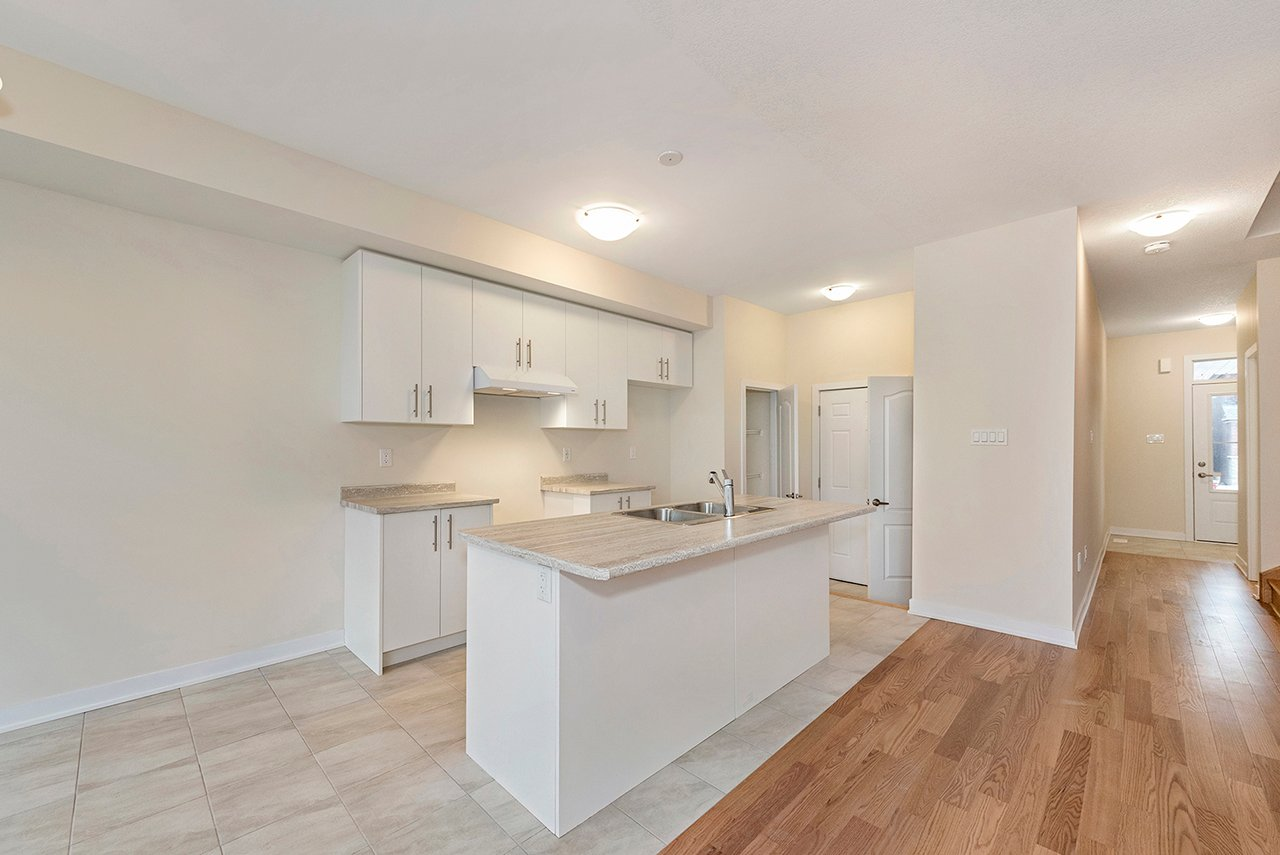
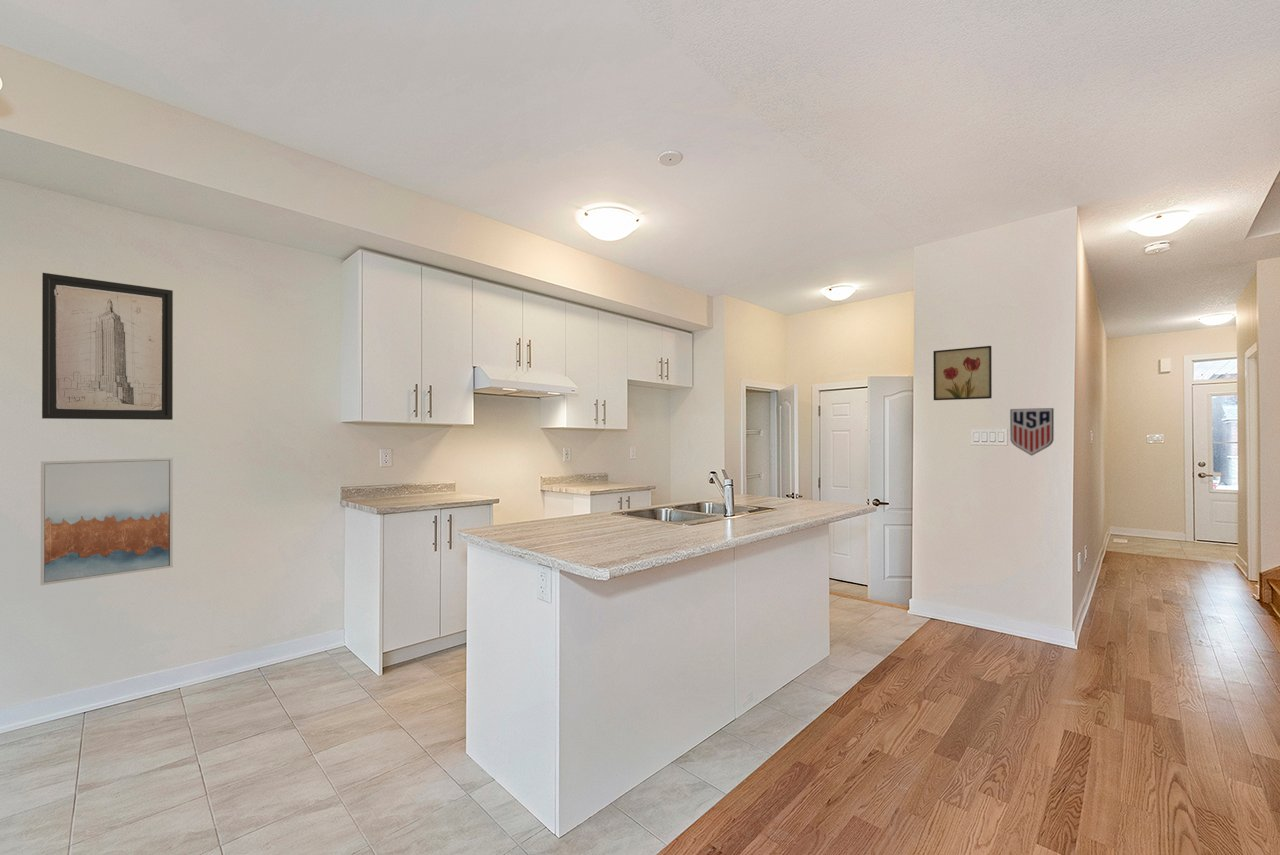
+ wall art (961, 374)
+ emblem (1031, 432)
+ wall art (110, 517)
+ wall art (111, 350)
